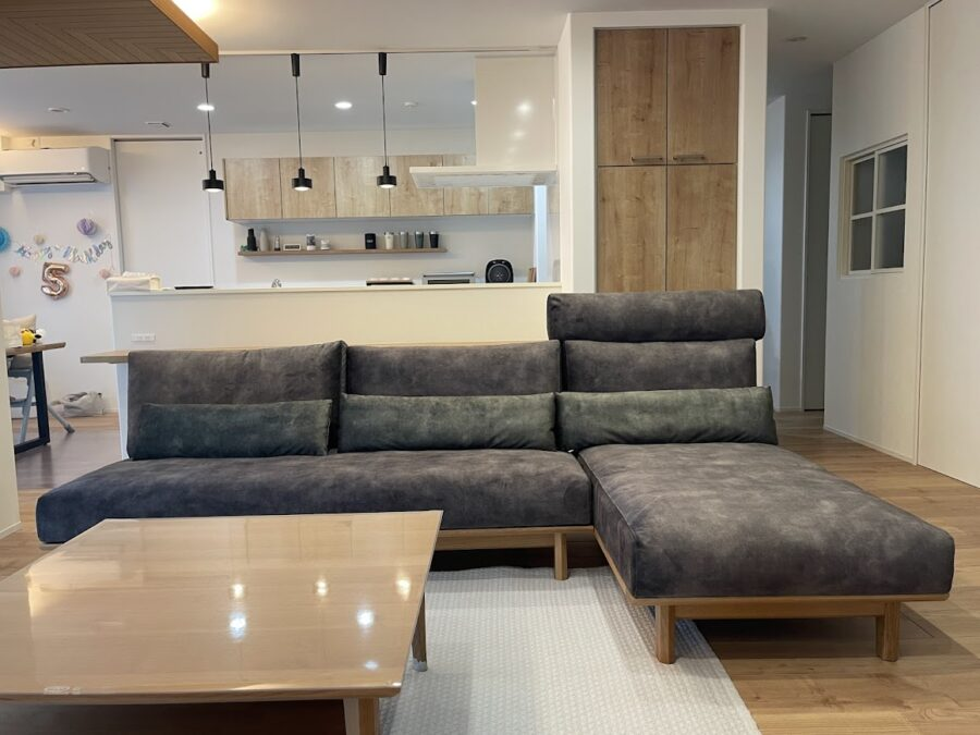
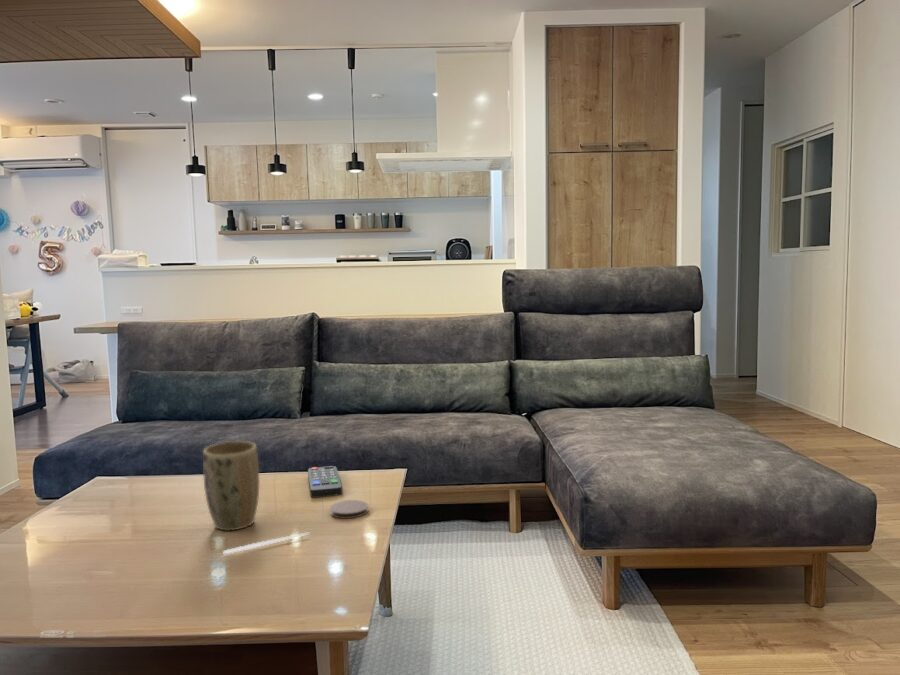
+ remote control (324, 480)
+ plant pot (232, 485)
+ candle (268, 542)
+ coaster (349, 509)
